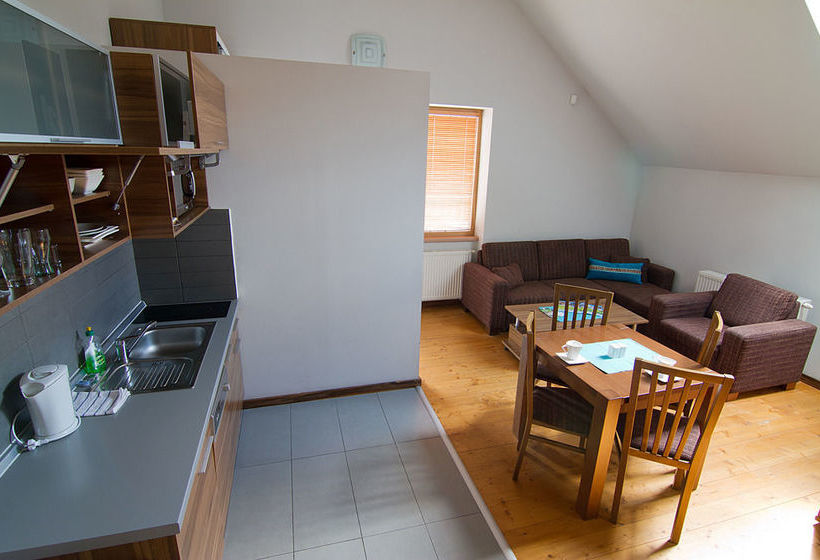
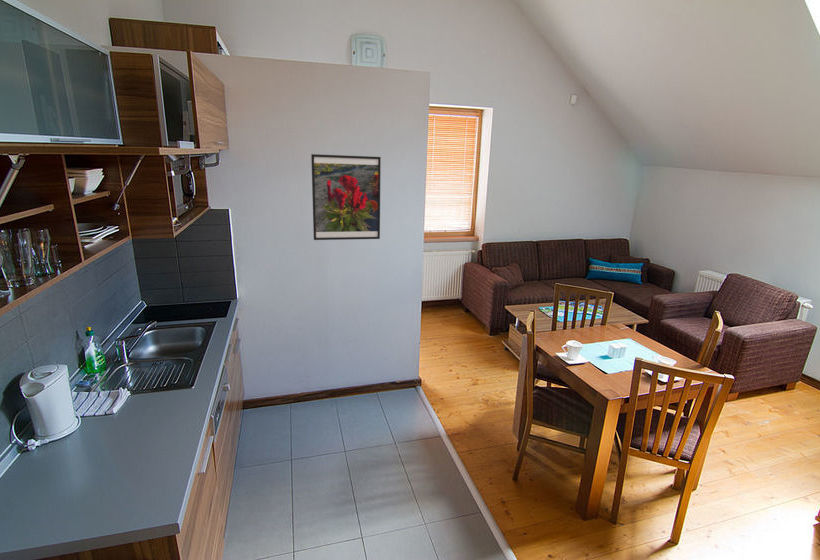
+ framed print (347, 198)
